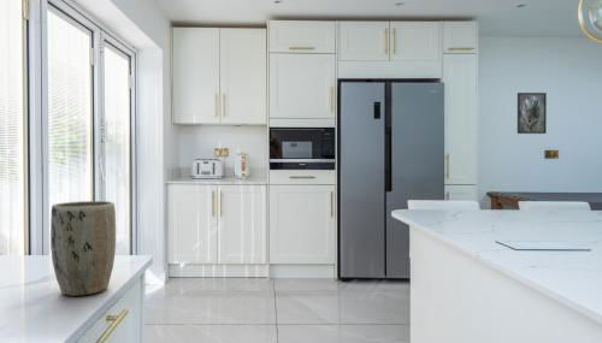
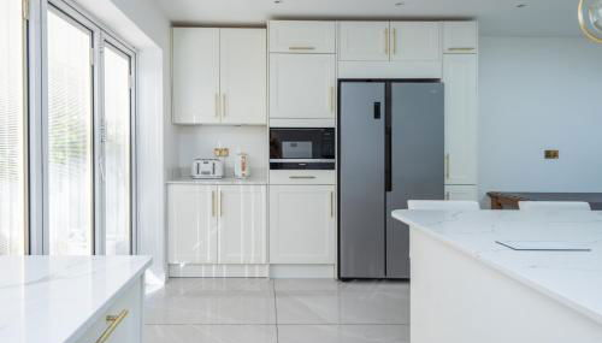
- plant pot (84, 246)
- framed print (531, 113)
